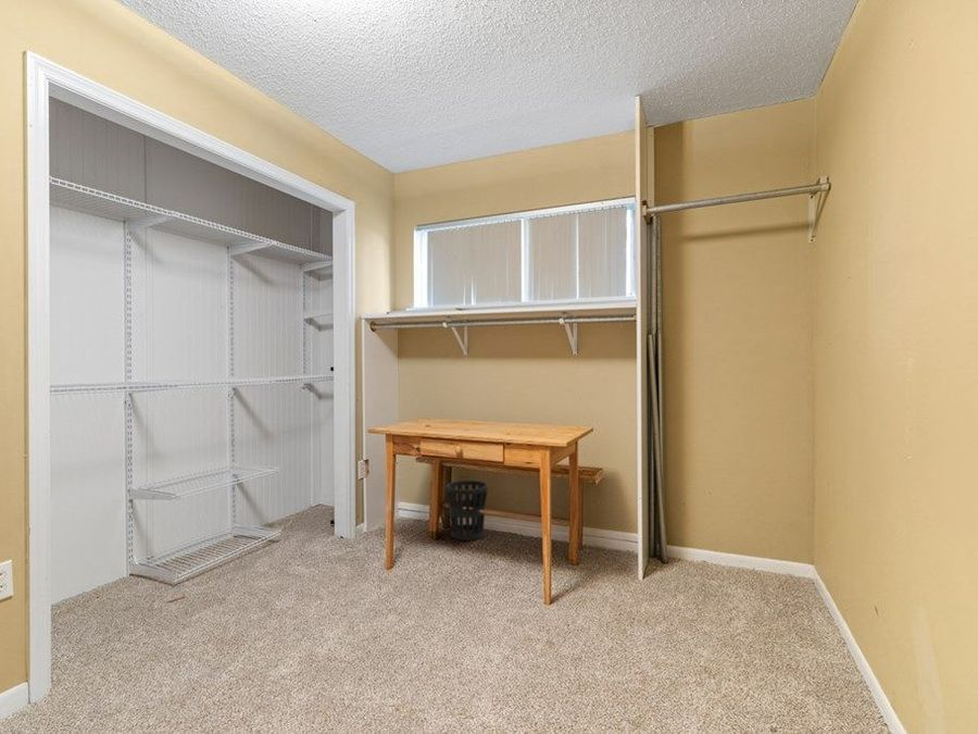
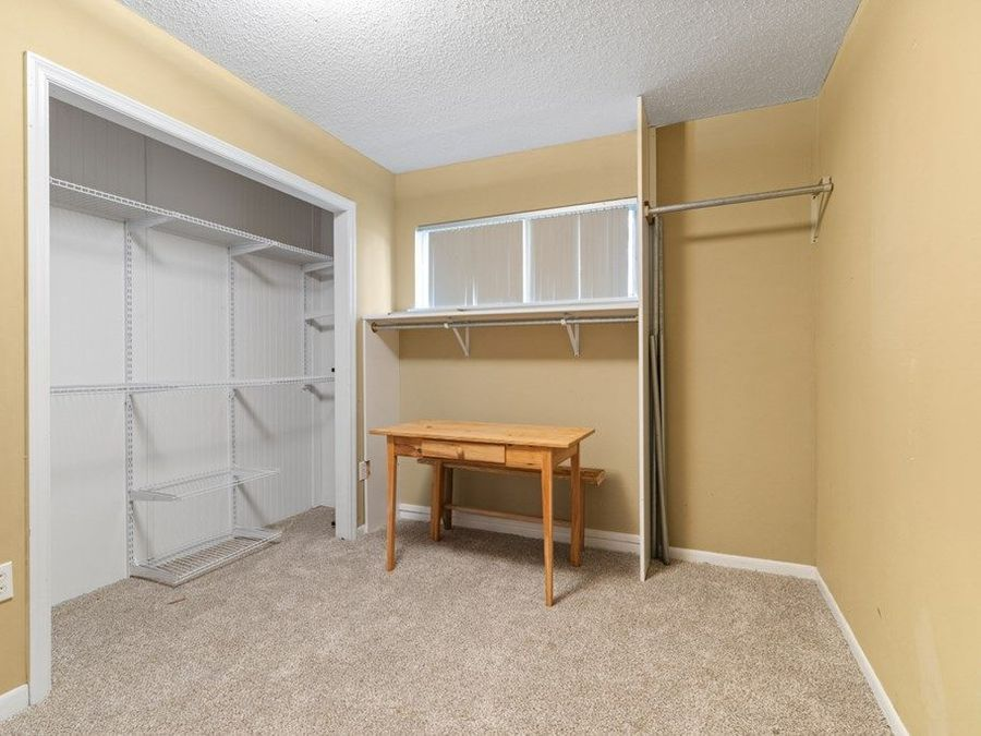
- wastebasket (467, 509)
